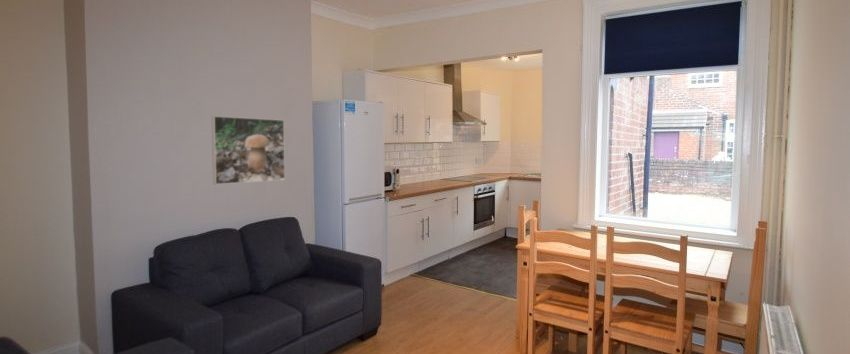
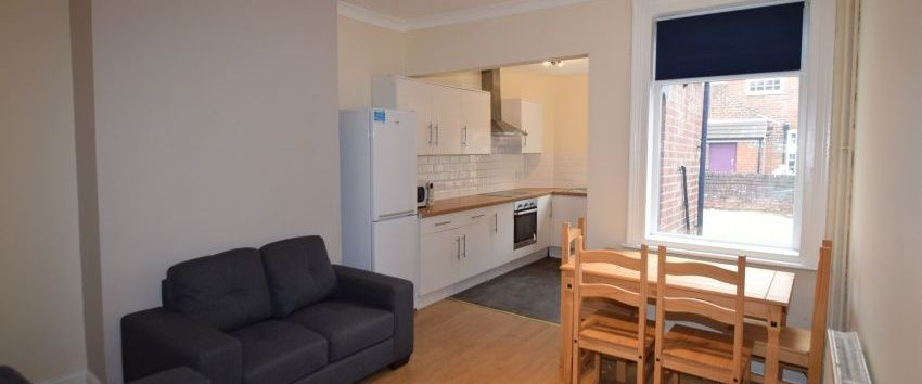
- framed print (250, 150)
